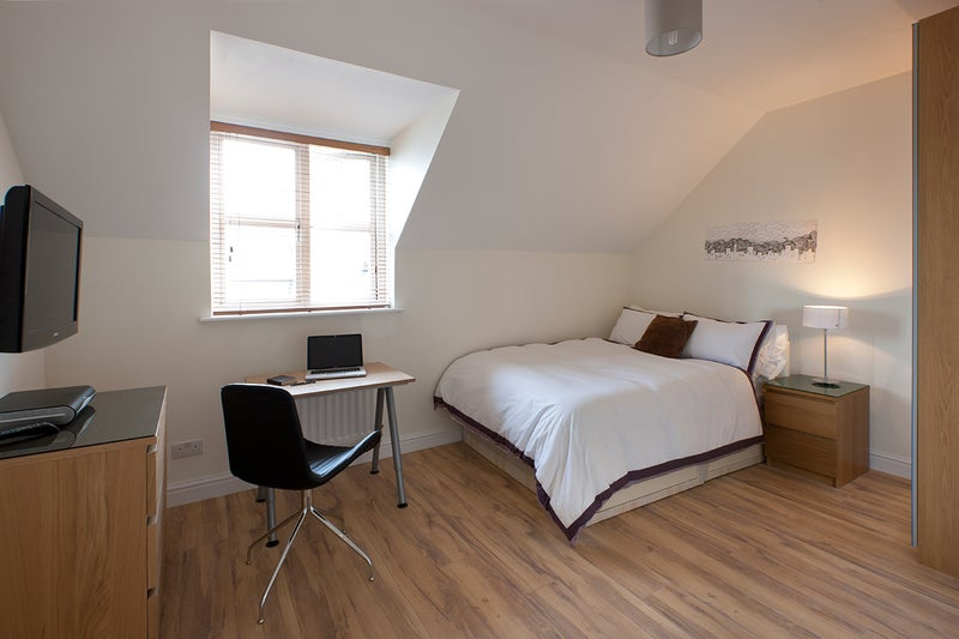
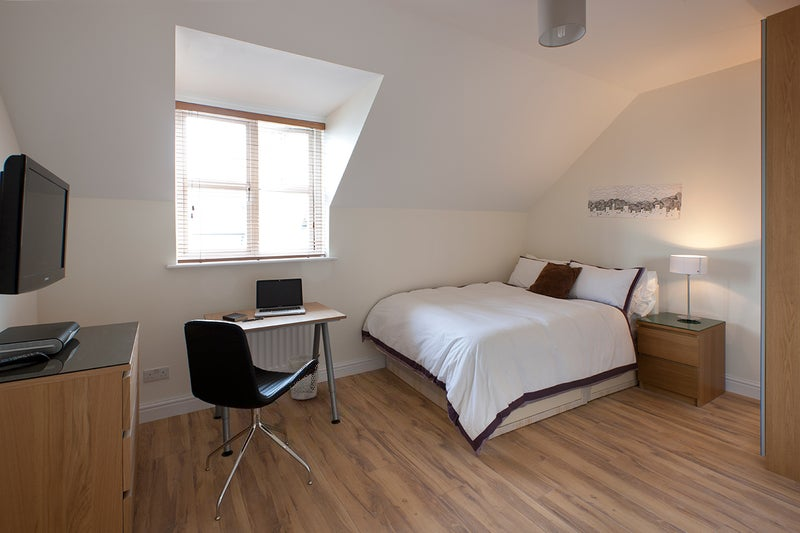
+ wastebasket (306, 378)
